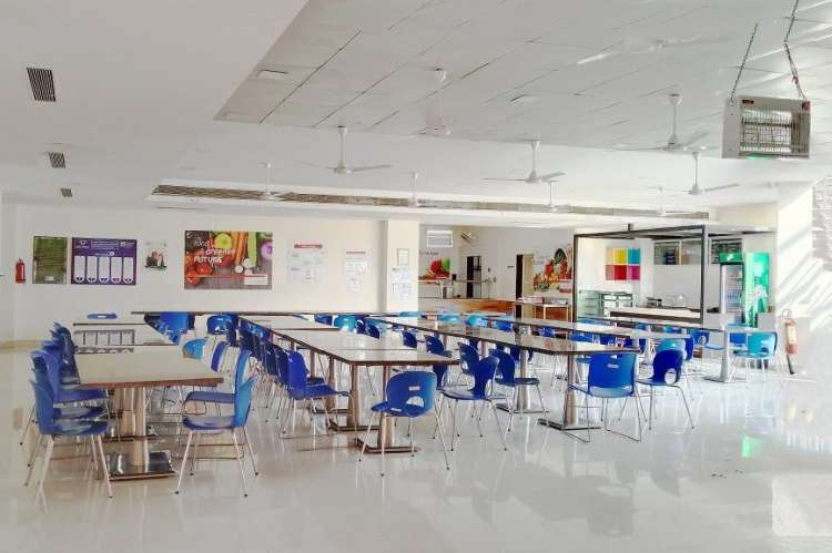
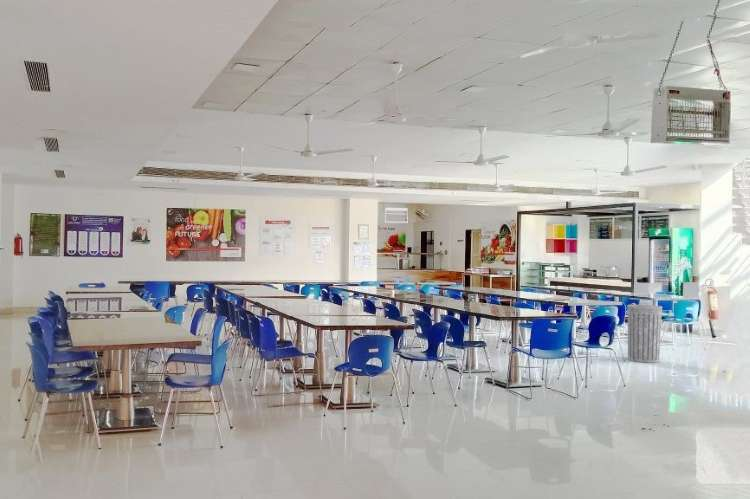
+ trash can (644, 331)
